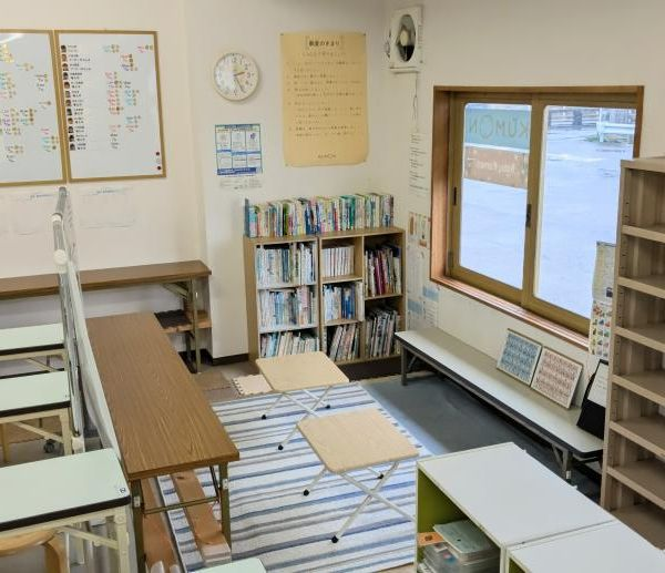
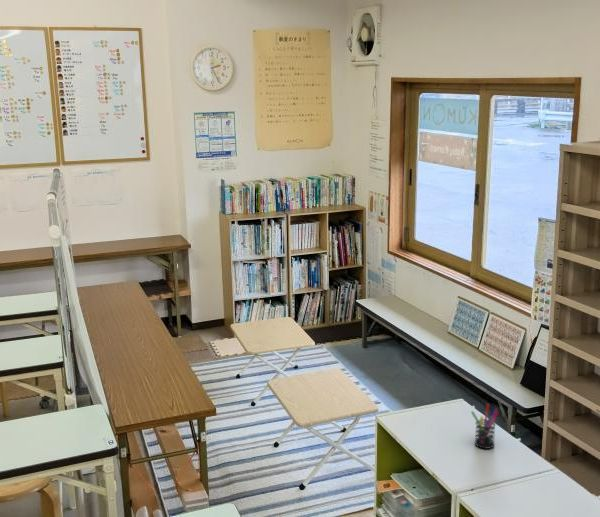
+ pen holder (483, 424)
